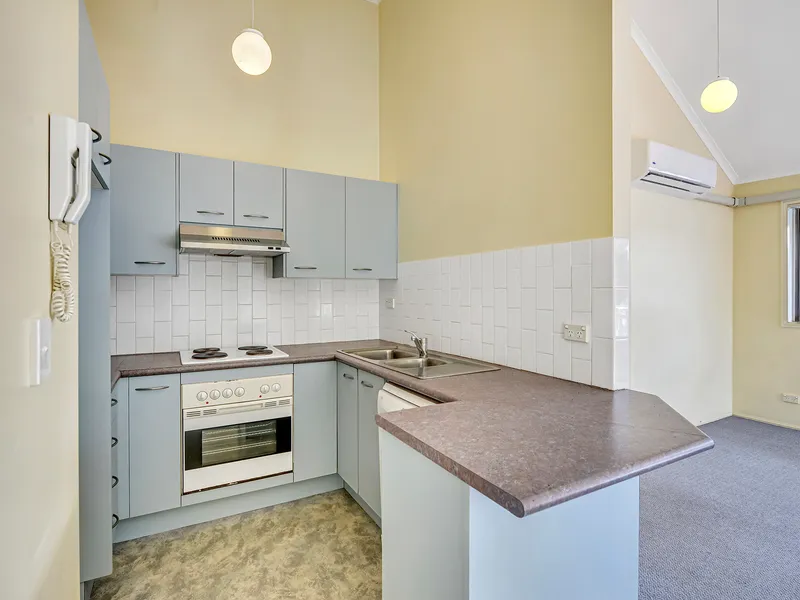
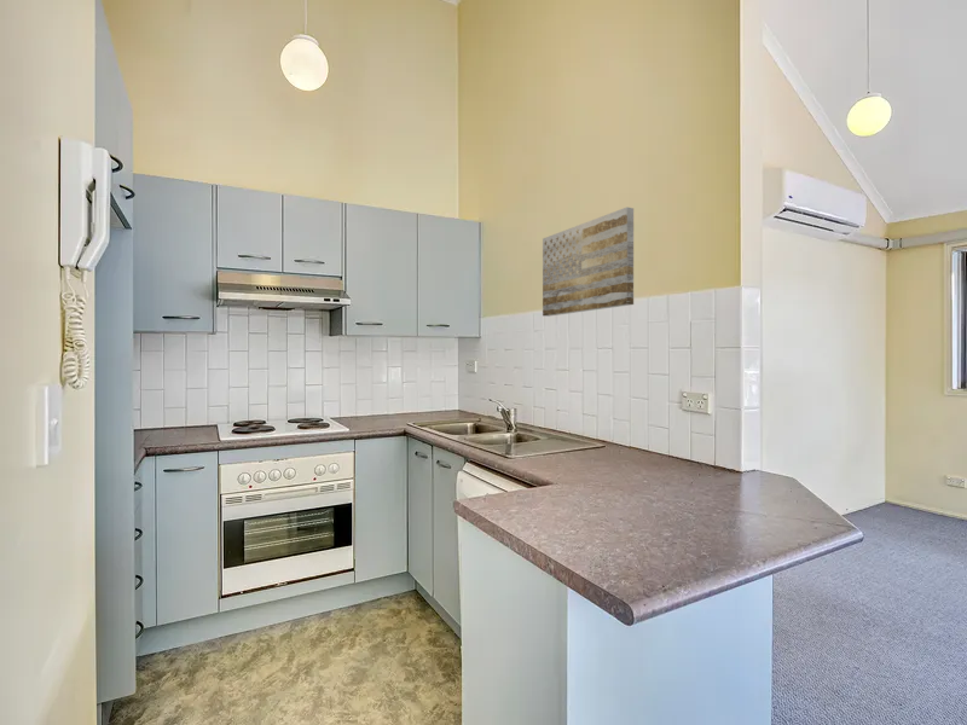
+ wall art (583, 267)
